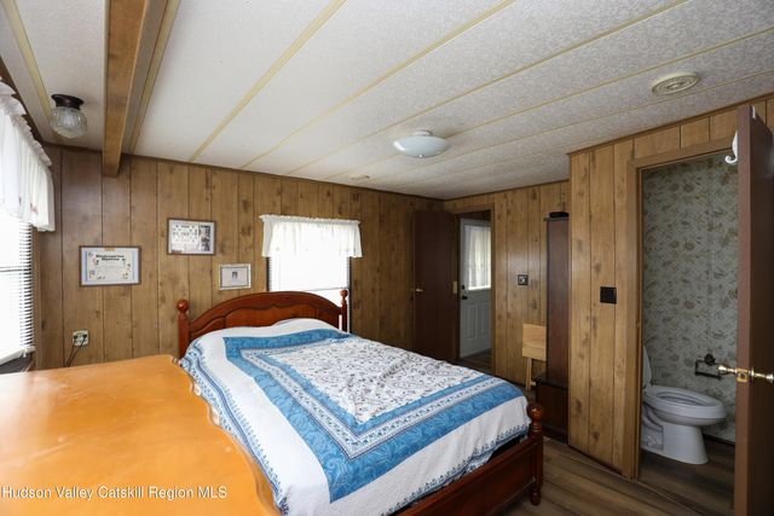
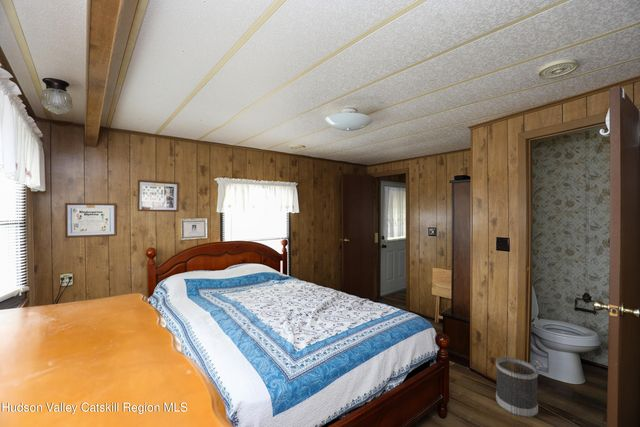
+ wastebasket (516, 385)
